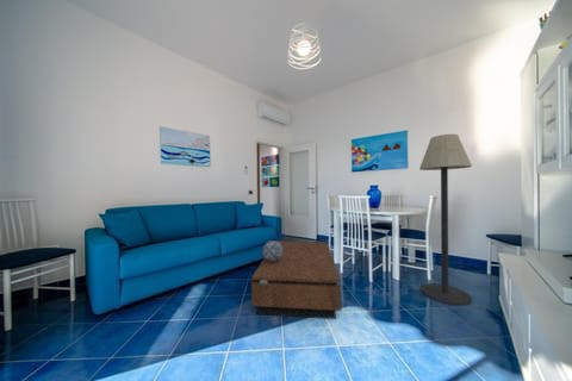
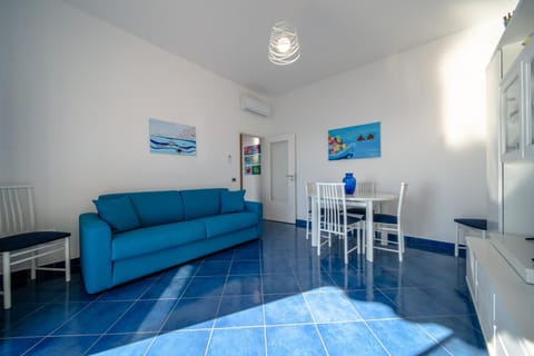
- coffee table (298, 269)
- decorative sphere (272, 250)
- floor lamp (444, 216)
